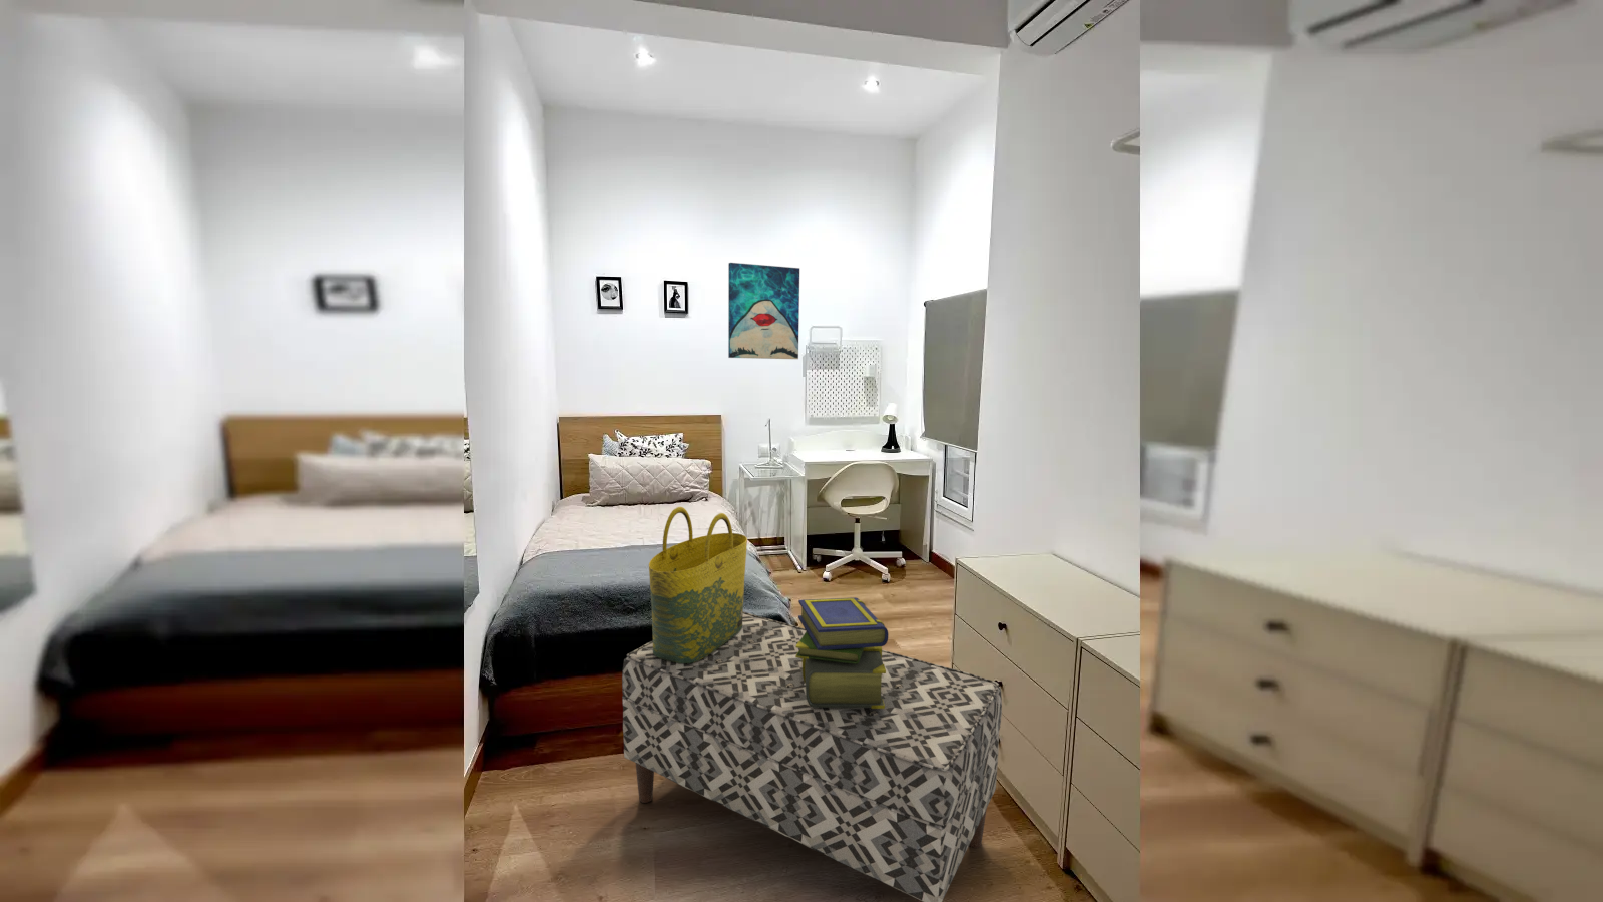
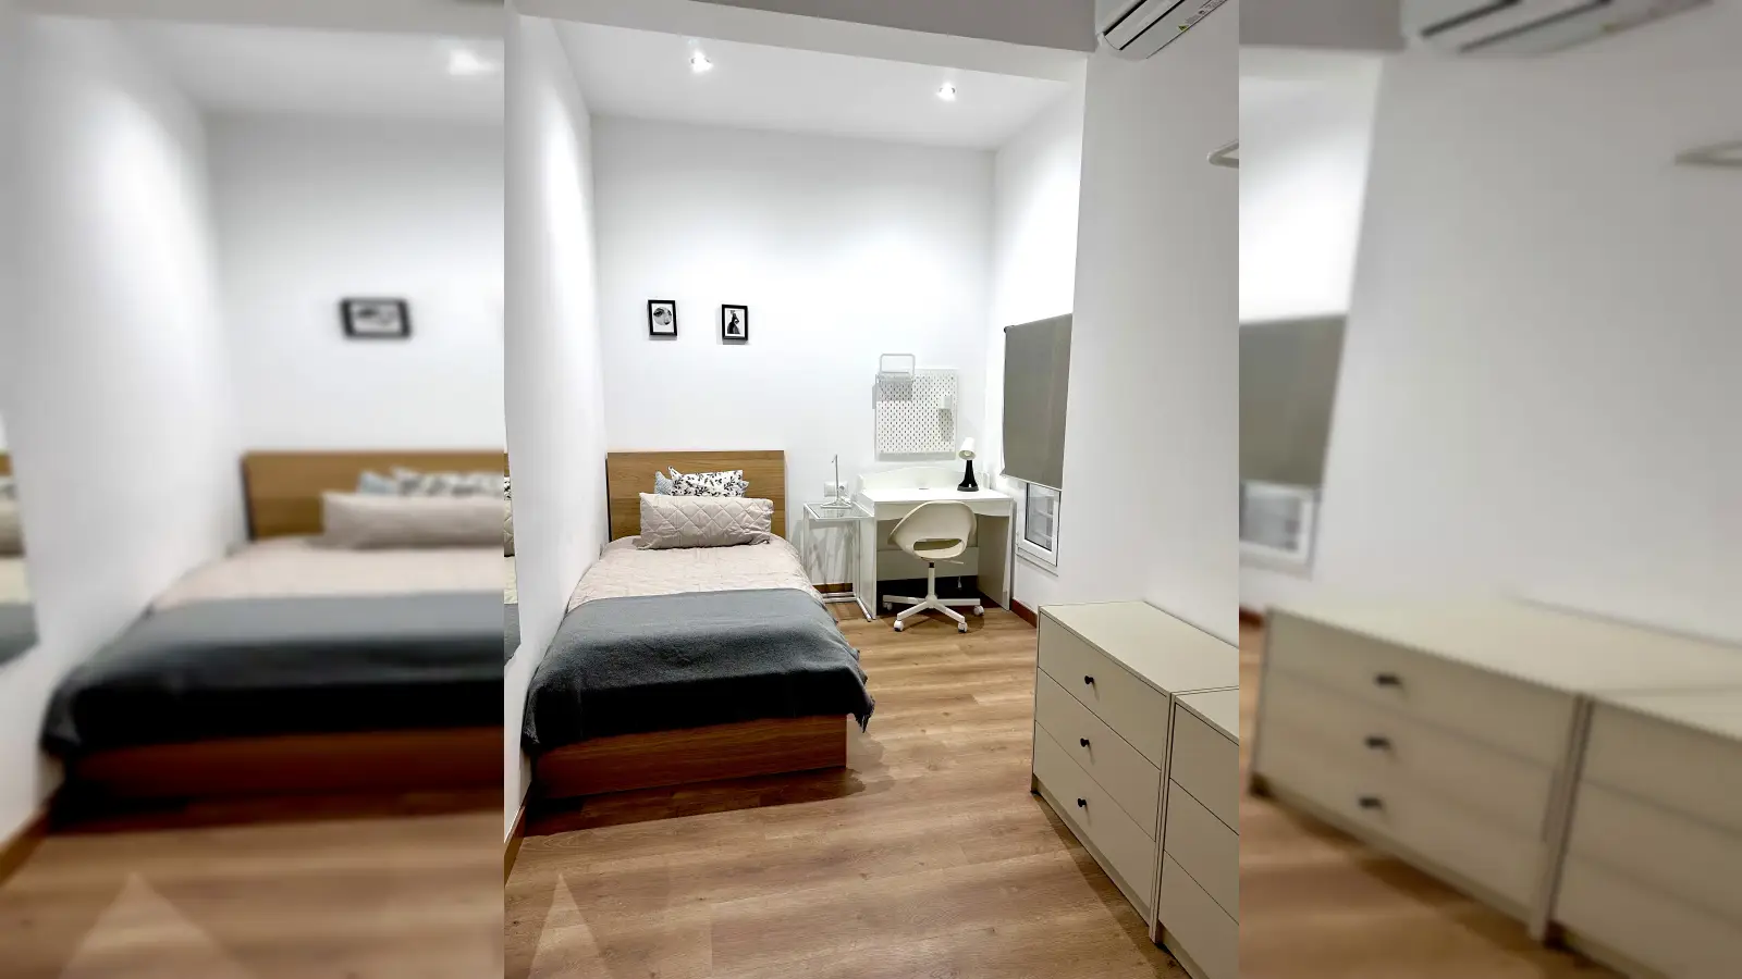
- stack of books (839, 645)
- wall art (764, 312)
- tote bag (698, 574)
- bench (804, 745)
